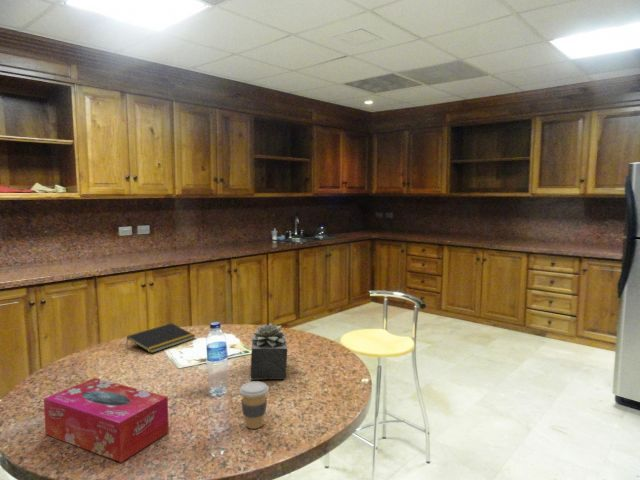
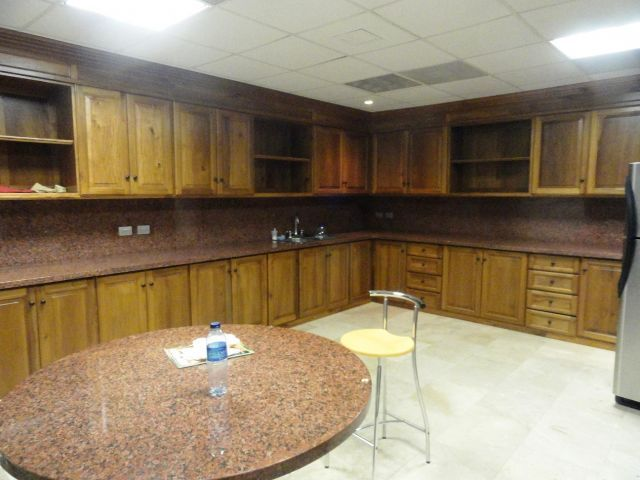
- succulent plant (268, 347)
- notepad (162, 337)
- tissue box (106, 415)
- coffee cup (254, 405)
